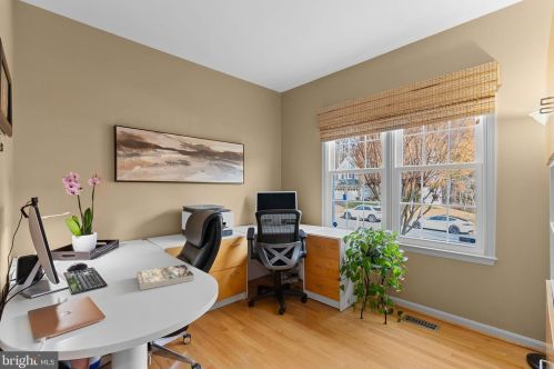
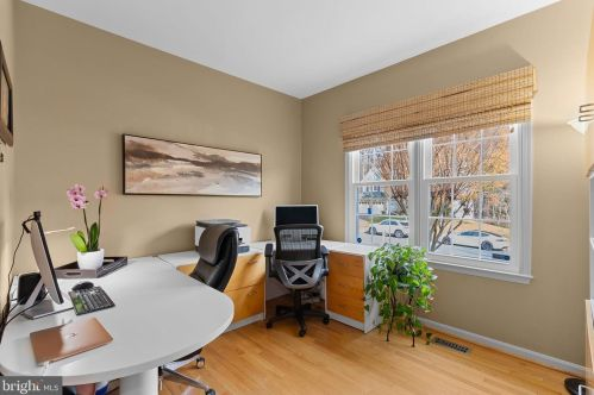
- book (164, 276)
